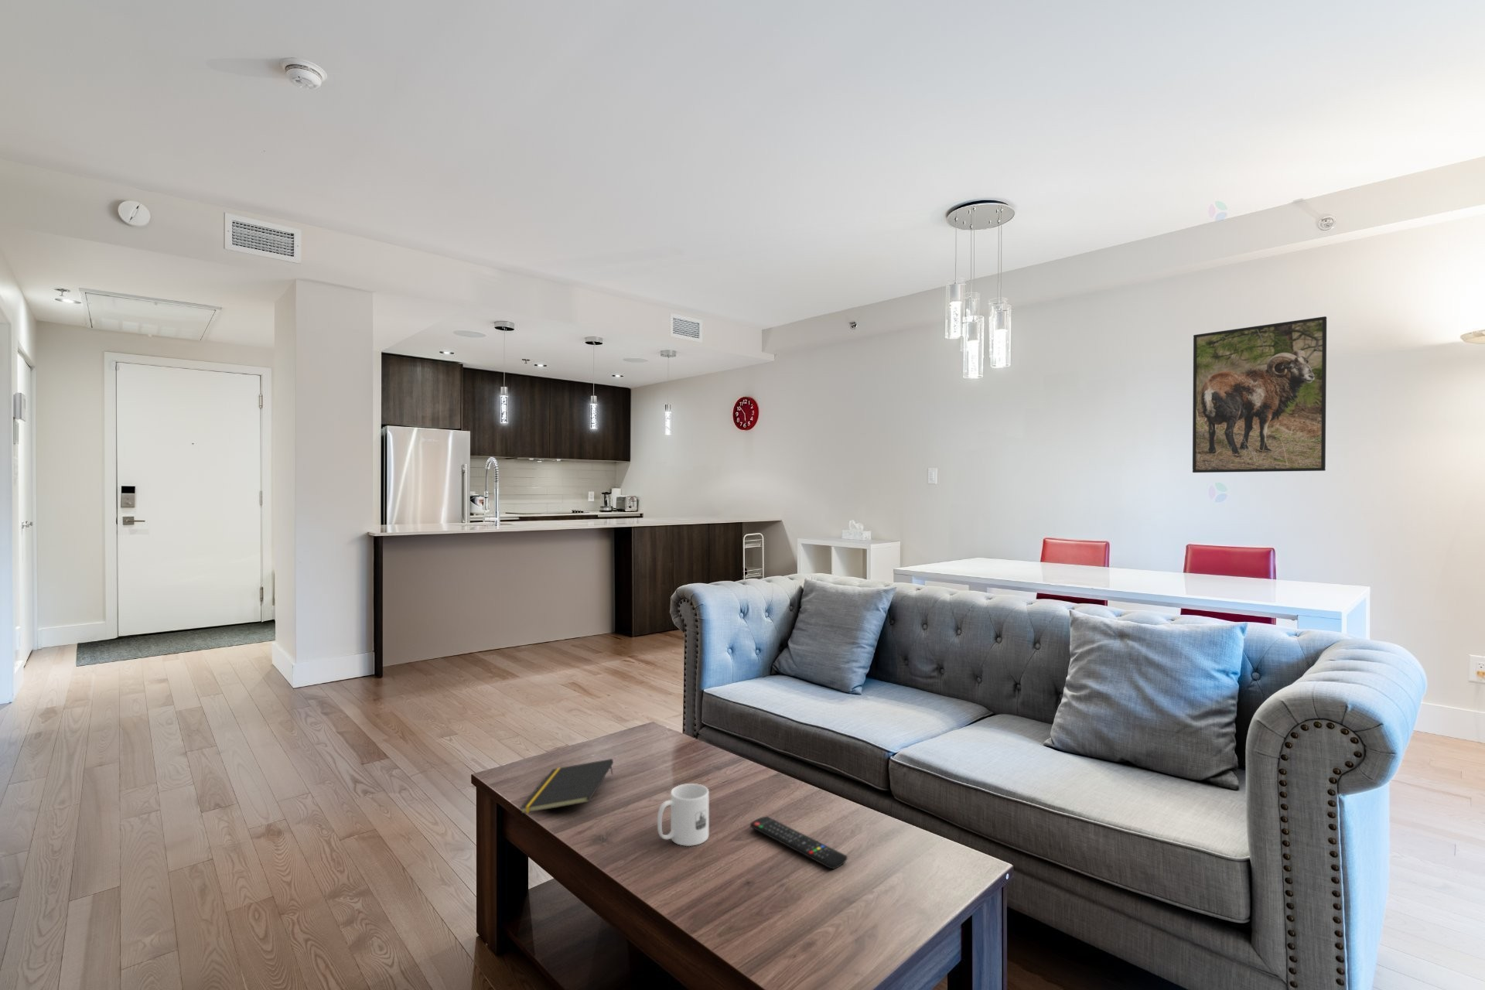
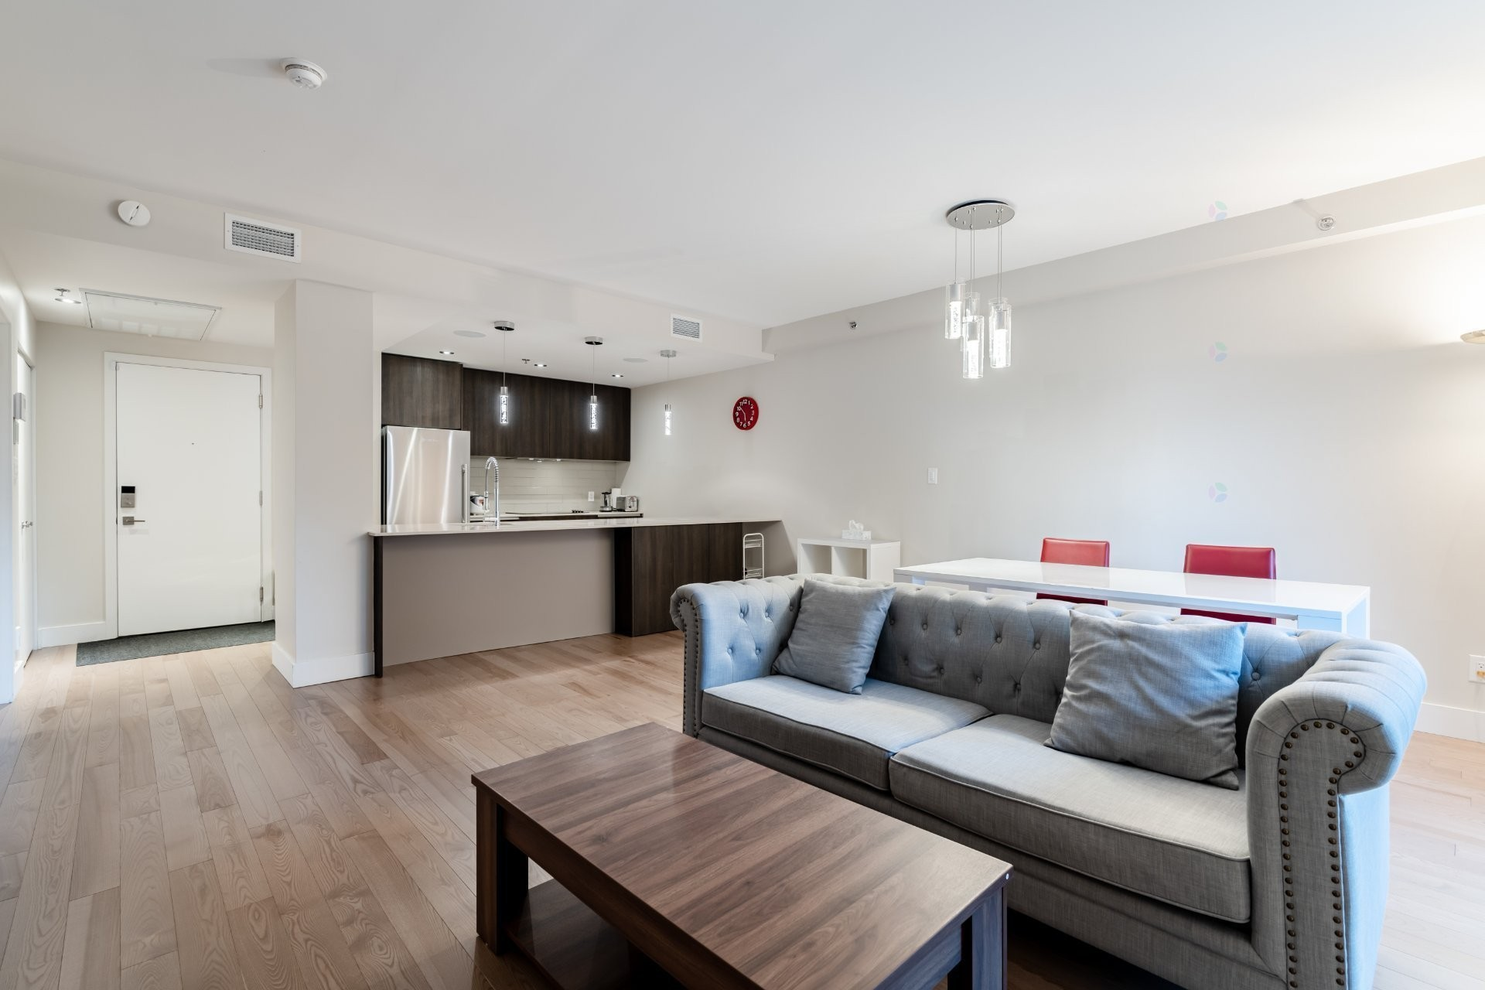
- remote control (796, 842)
- mug (682, 815)
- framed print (1255, 399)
- notepad (569, 784)
